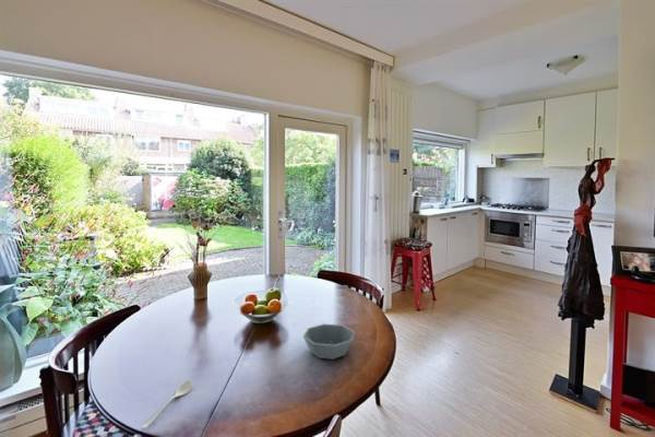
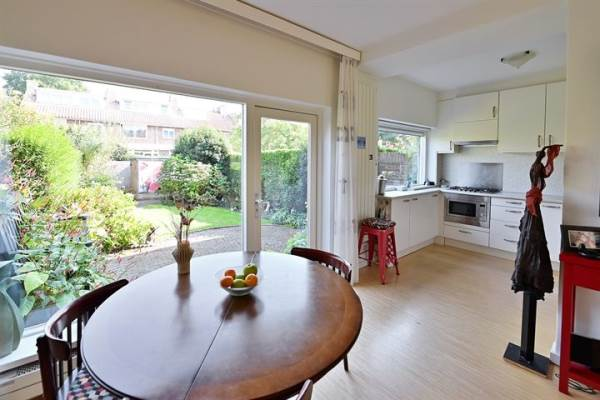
- bowl (329, 341)
- spoon (168, 402)
